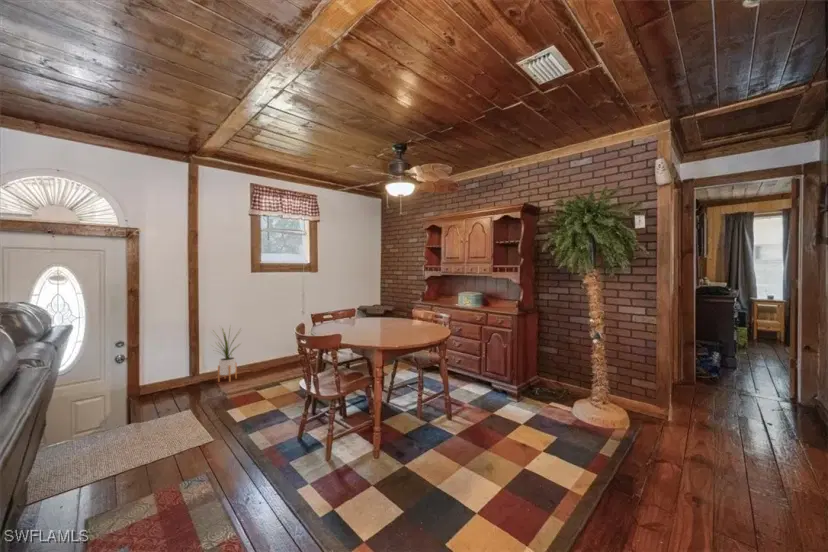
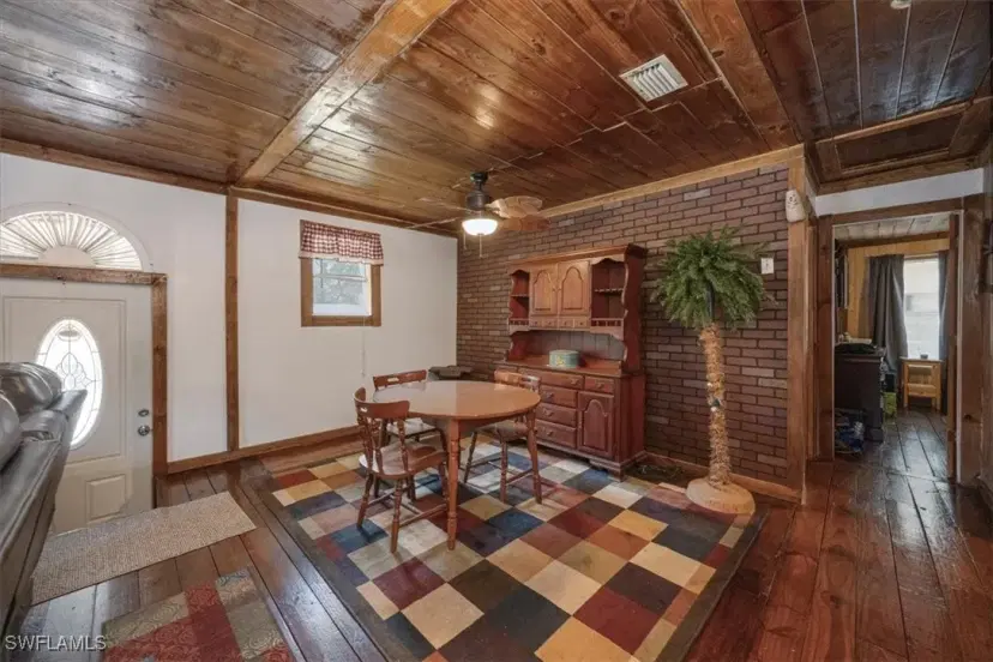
- house plant (227, 351)
